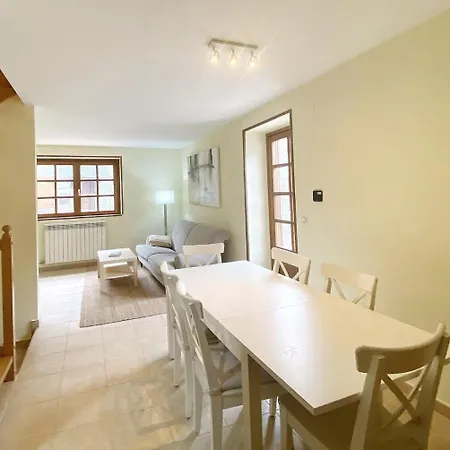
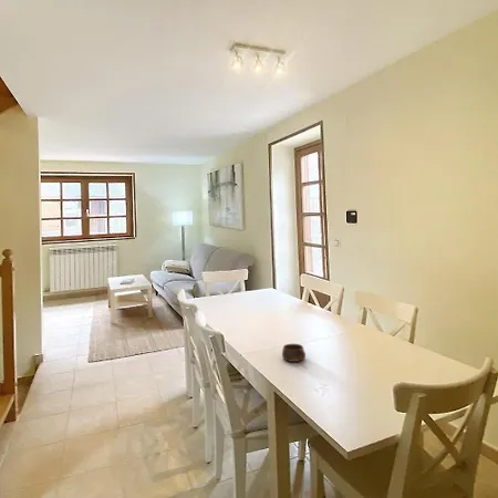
+ cup (294, 353)
